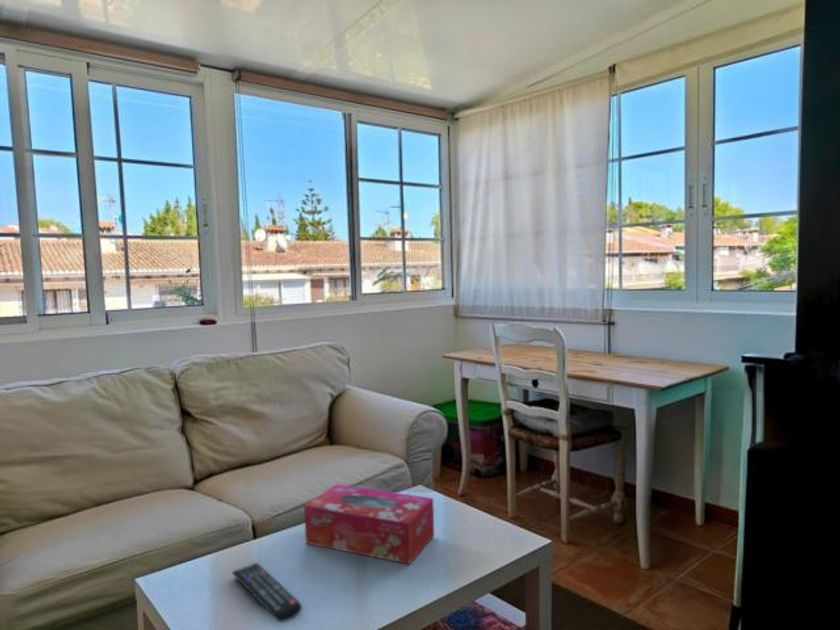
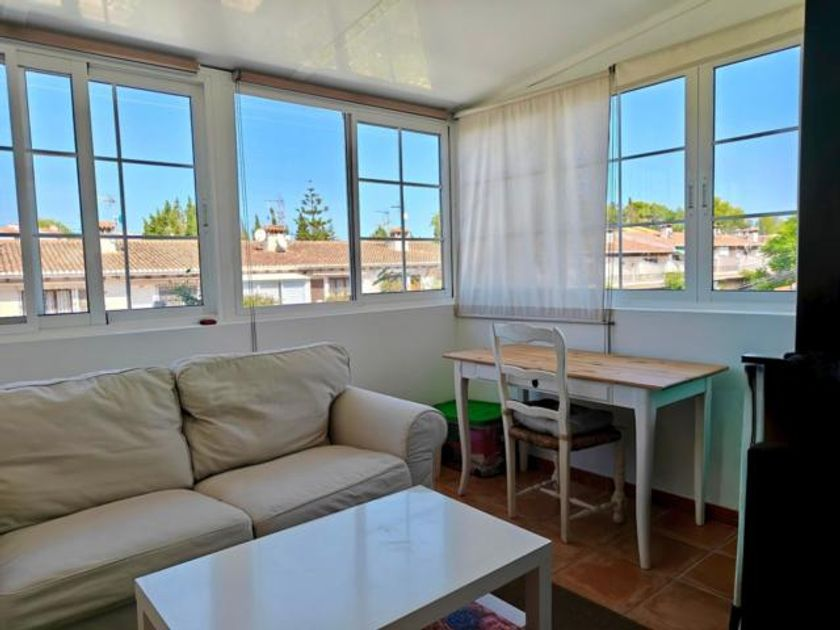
- remote control (265, 590)
- tissue box (369, 520)
